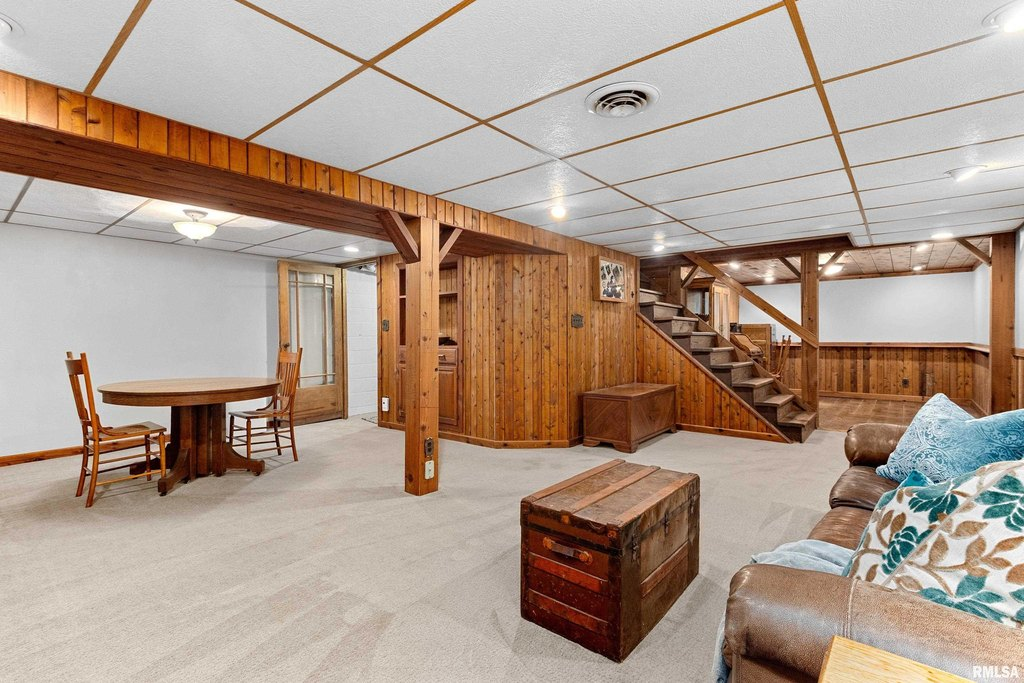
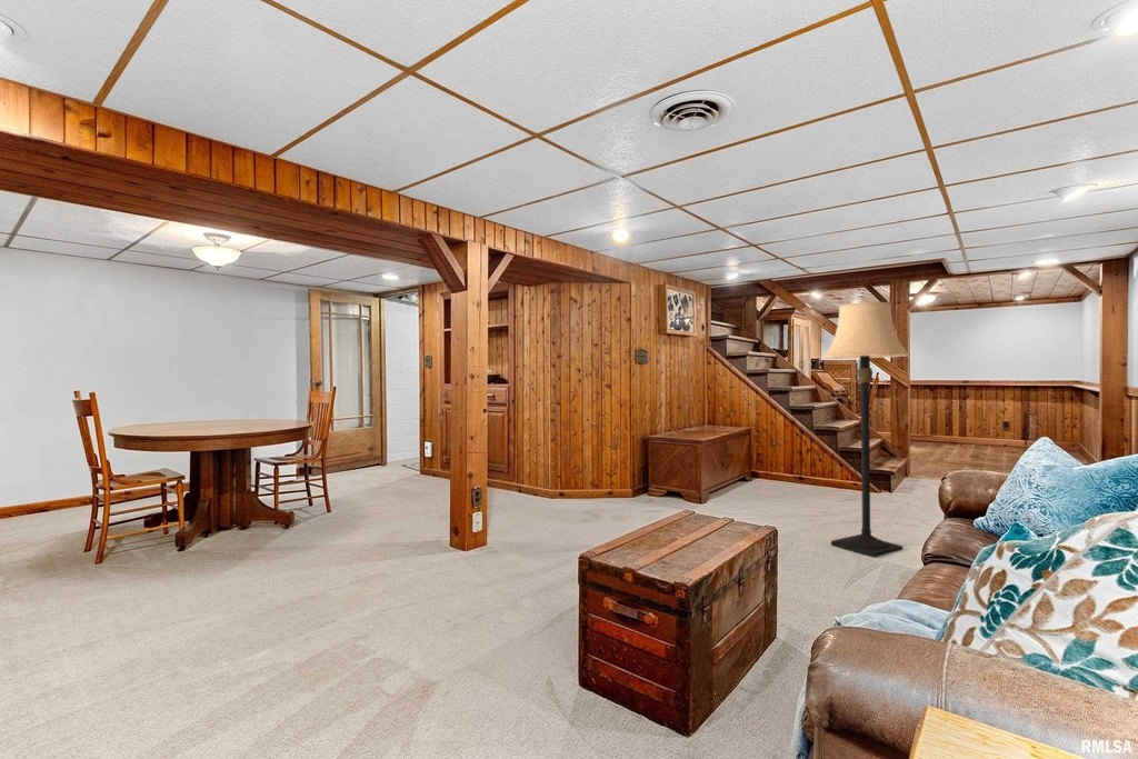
+ lamp (865, 426)
